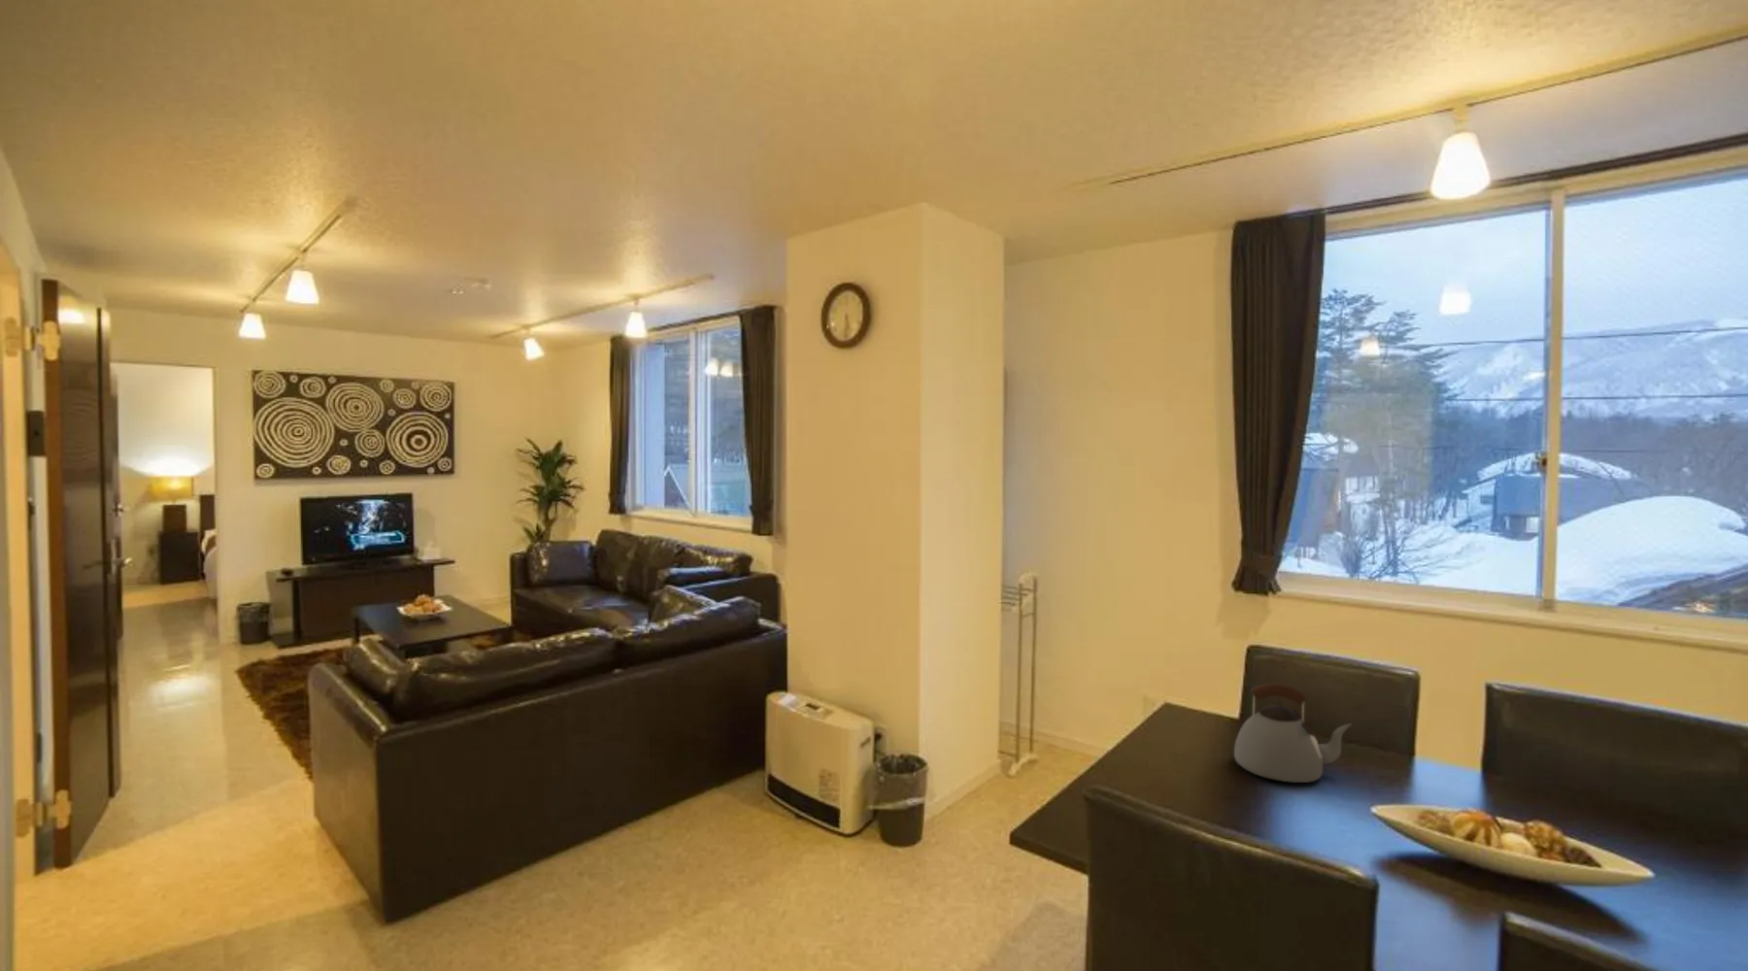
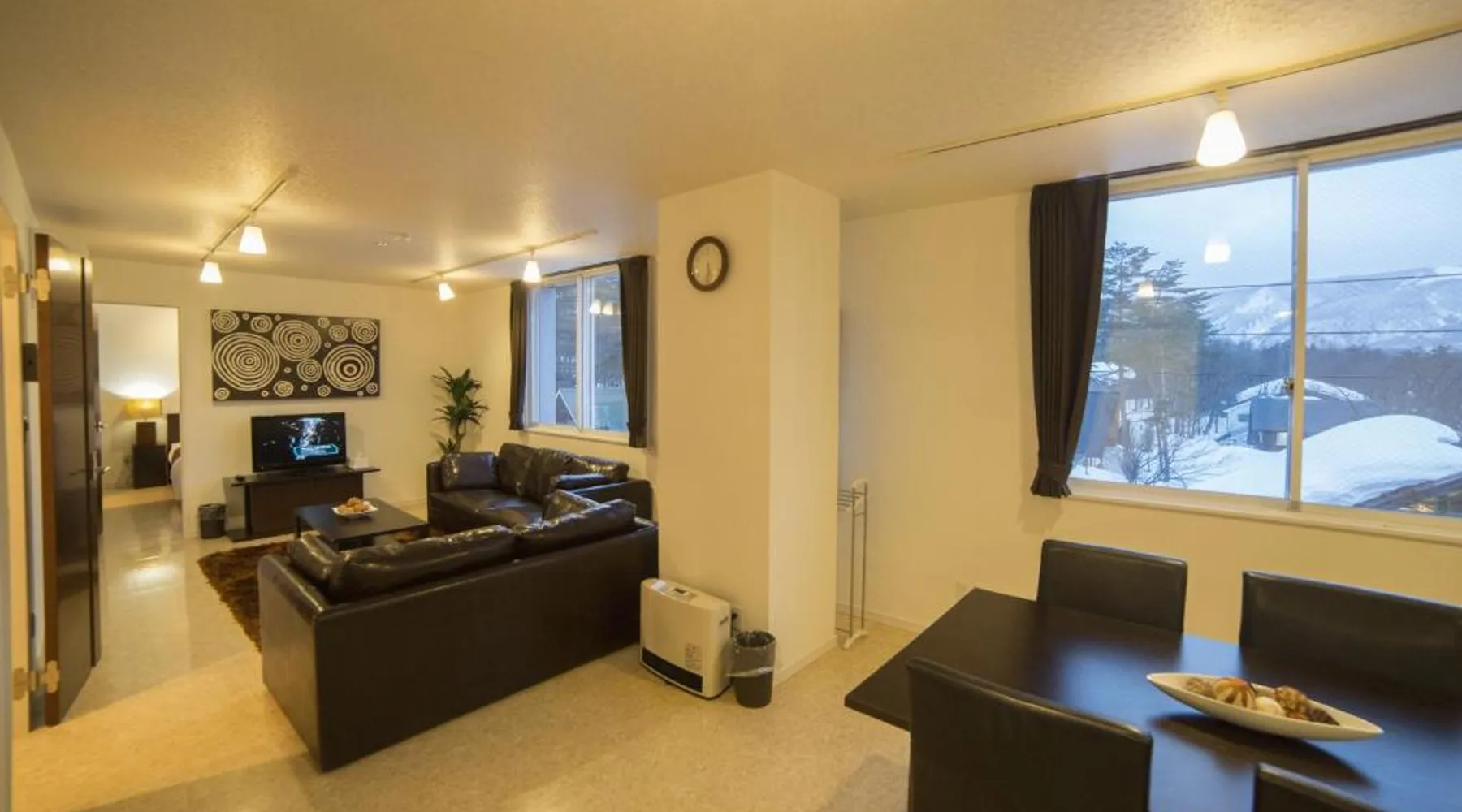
- kettle (1291, 727)
